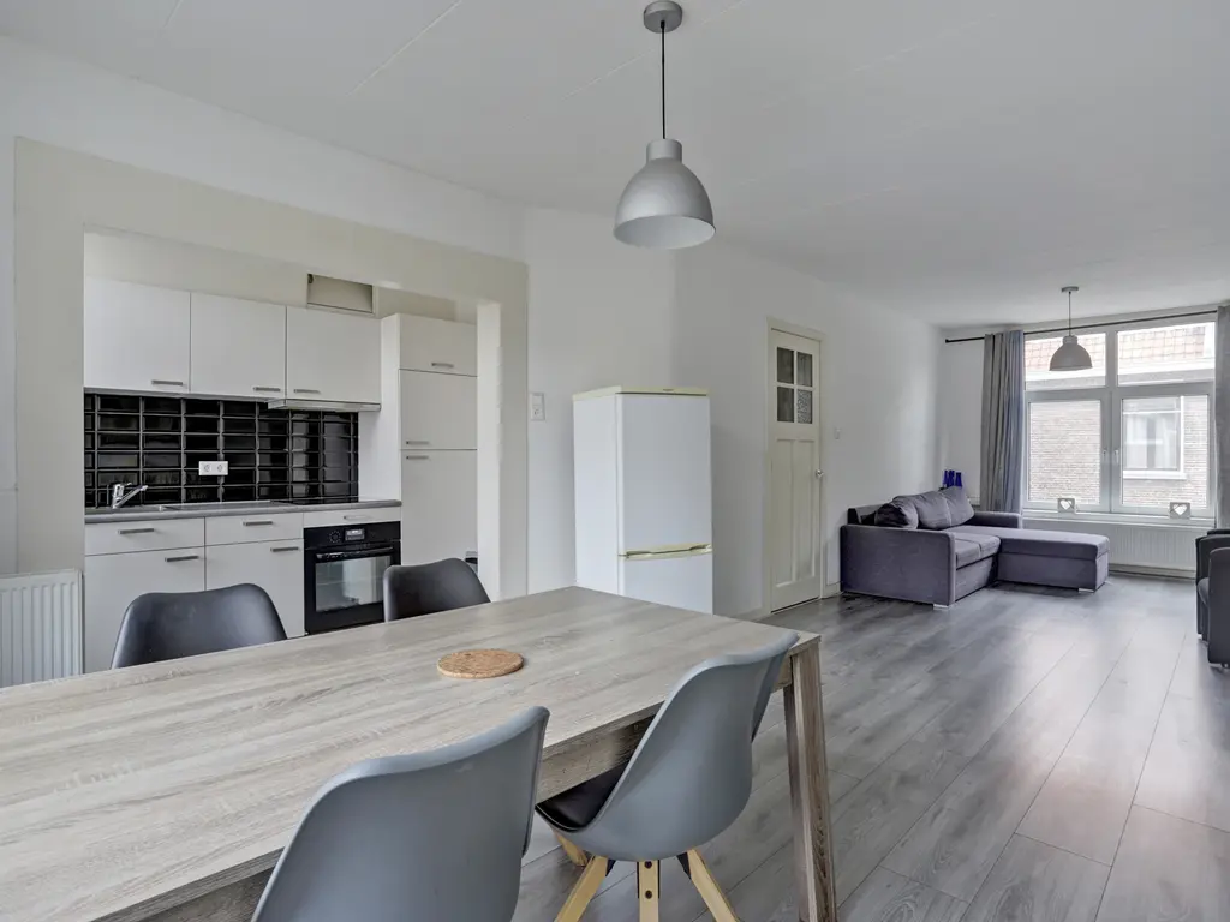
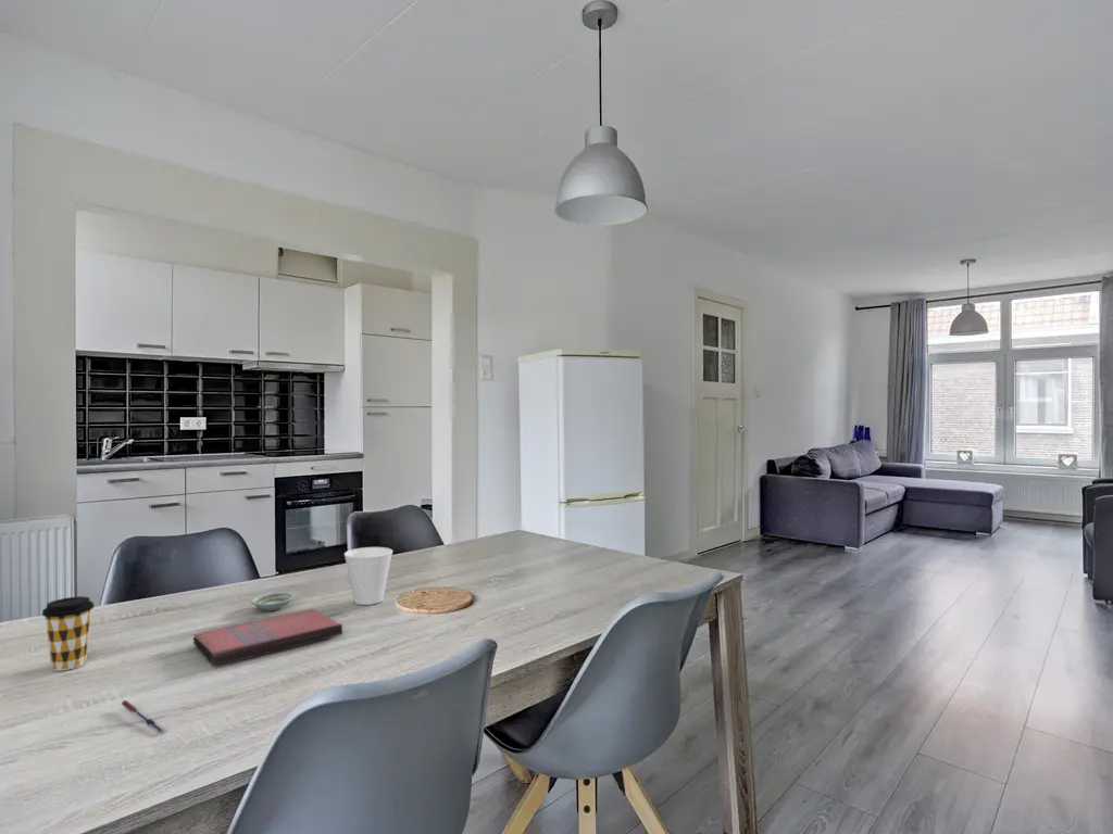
+ pen (142, 716)
+ coffee cup (68, 633)
+ saucer (273, 602)
+ paperback book (267, 633)
+ cup (368, 576)
